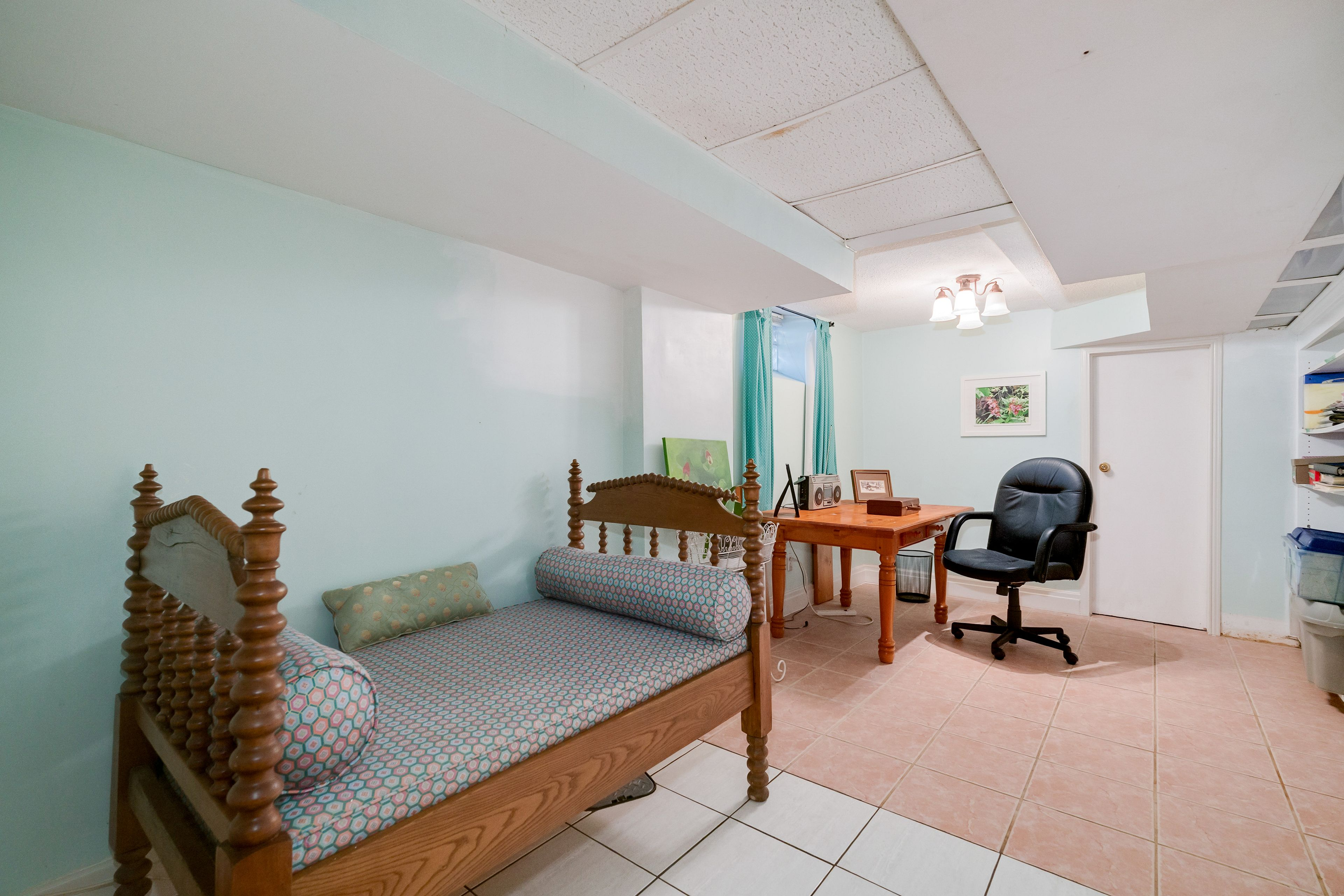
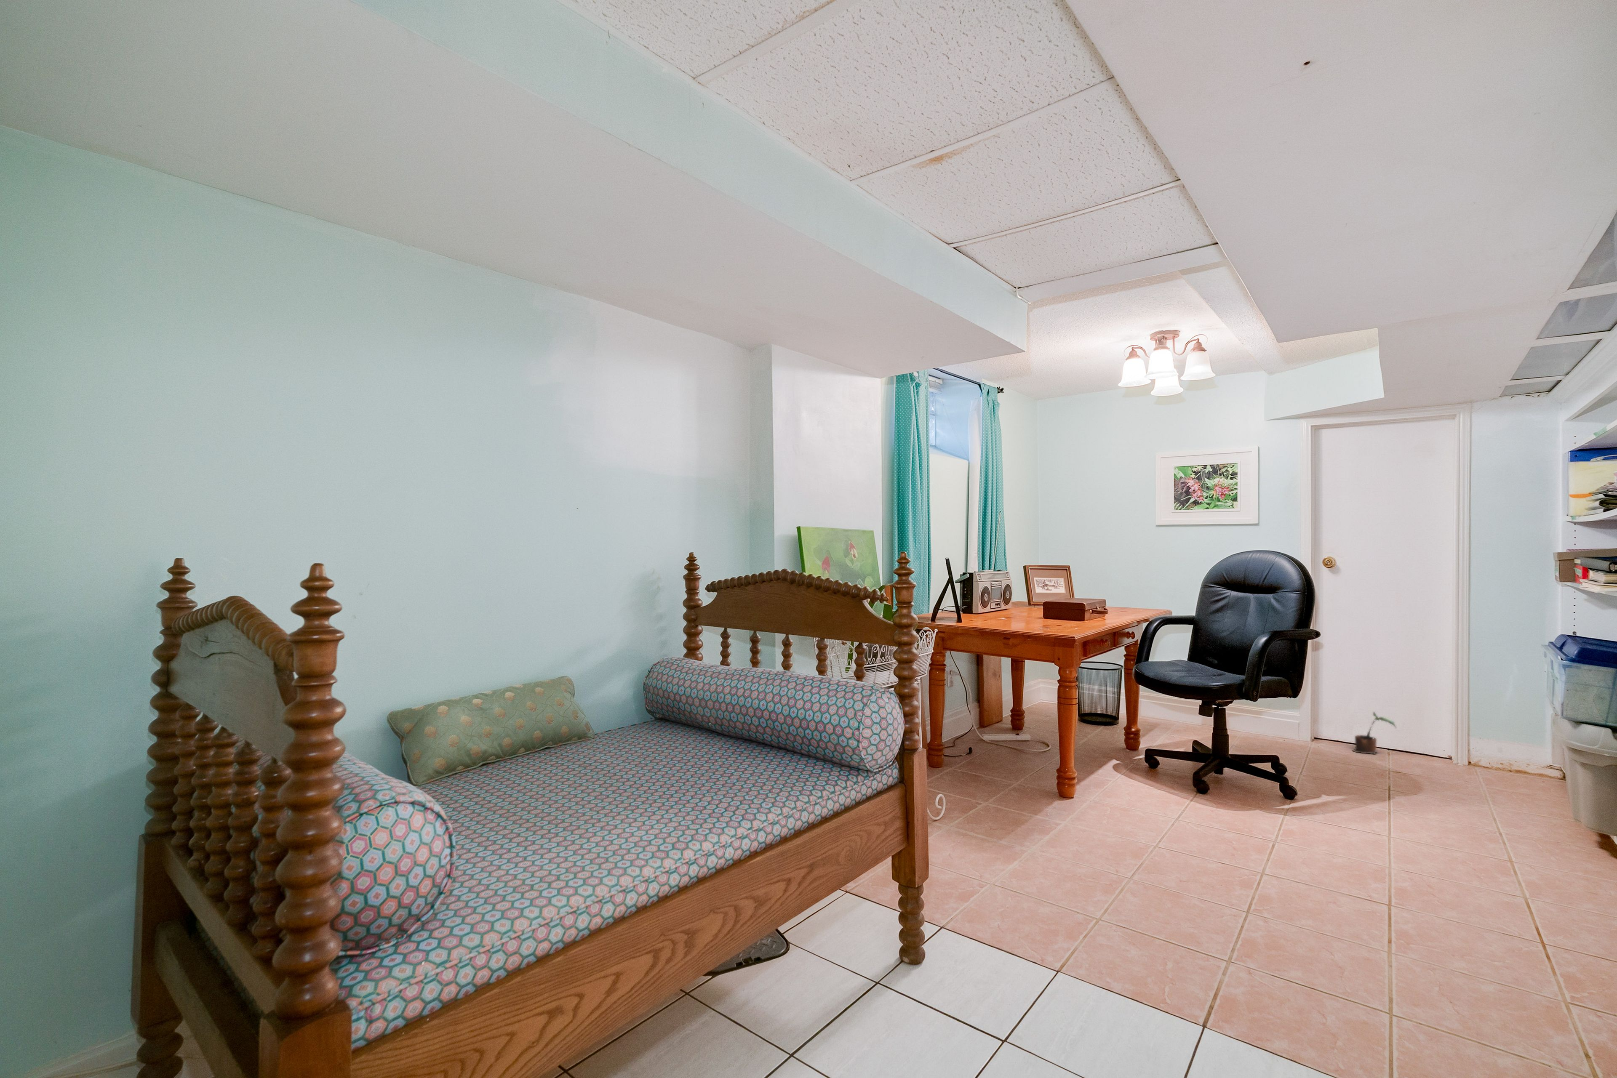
+ potted plant (1370, 730)
